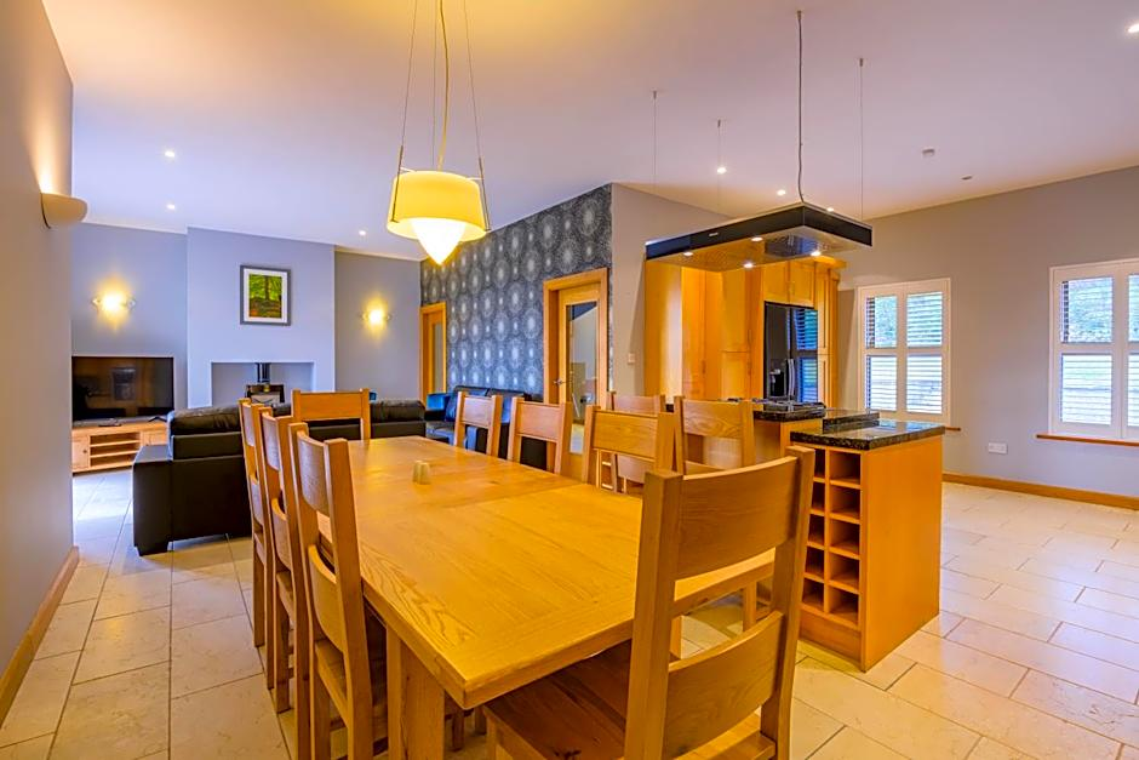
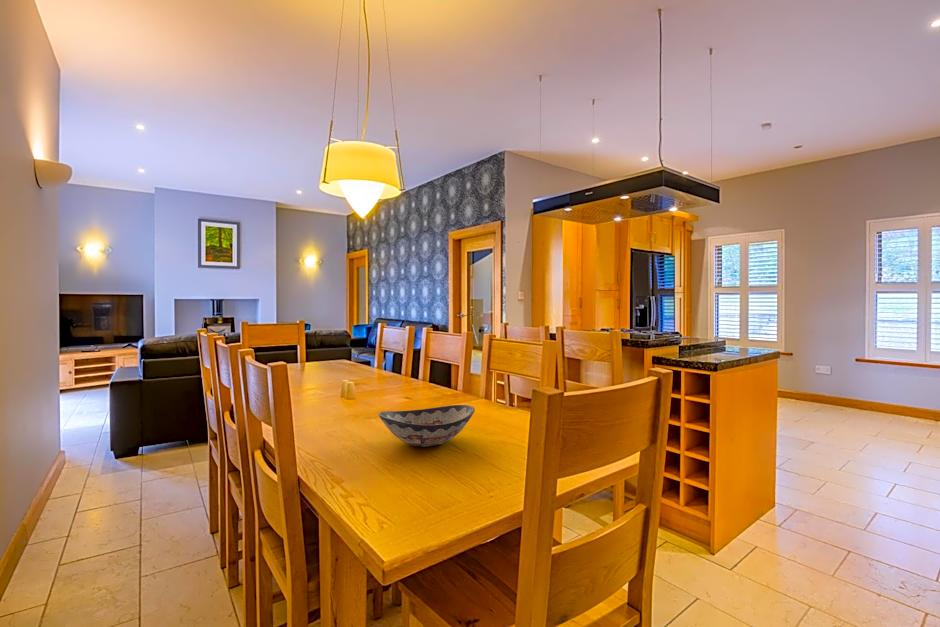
+ decorative bowl (427, 426)
